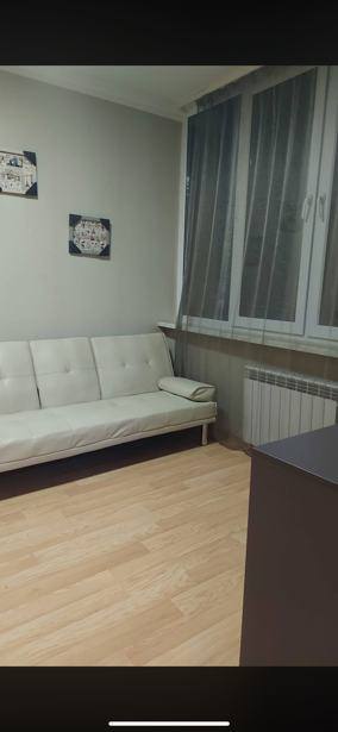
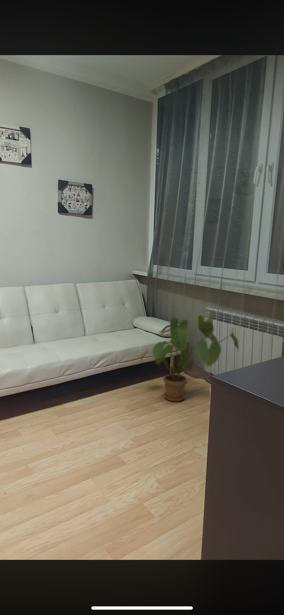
+ house plant (188, 358)
